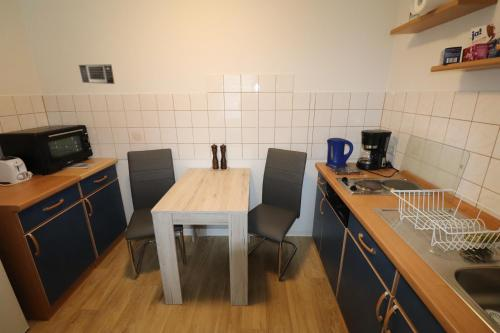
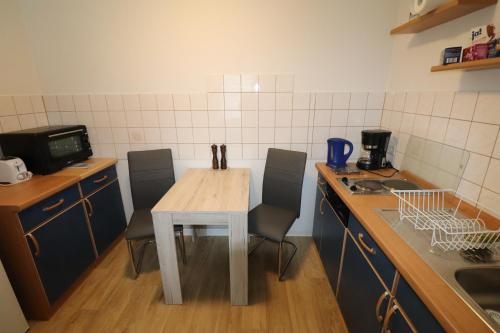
- calendar (96, 74)
